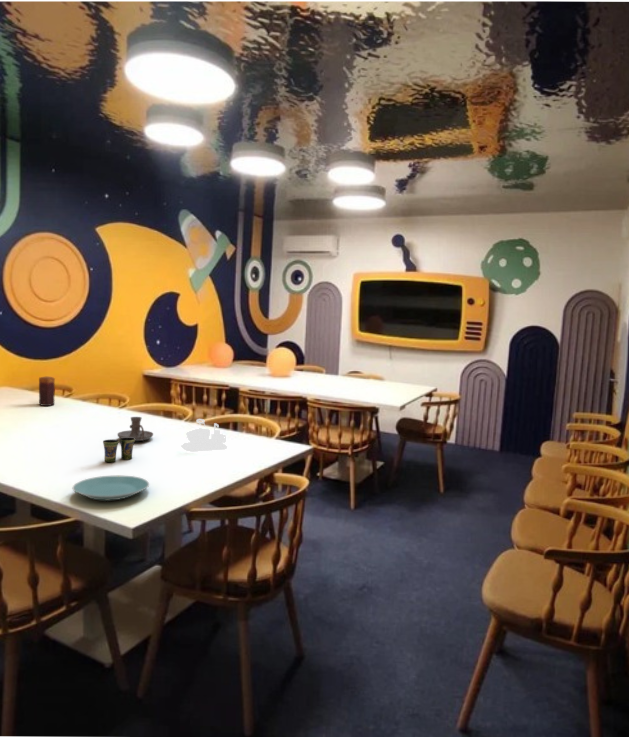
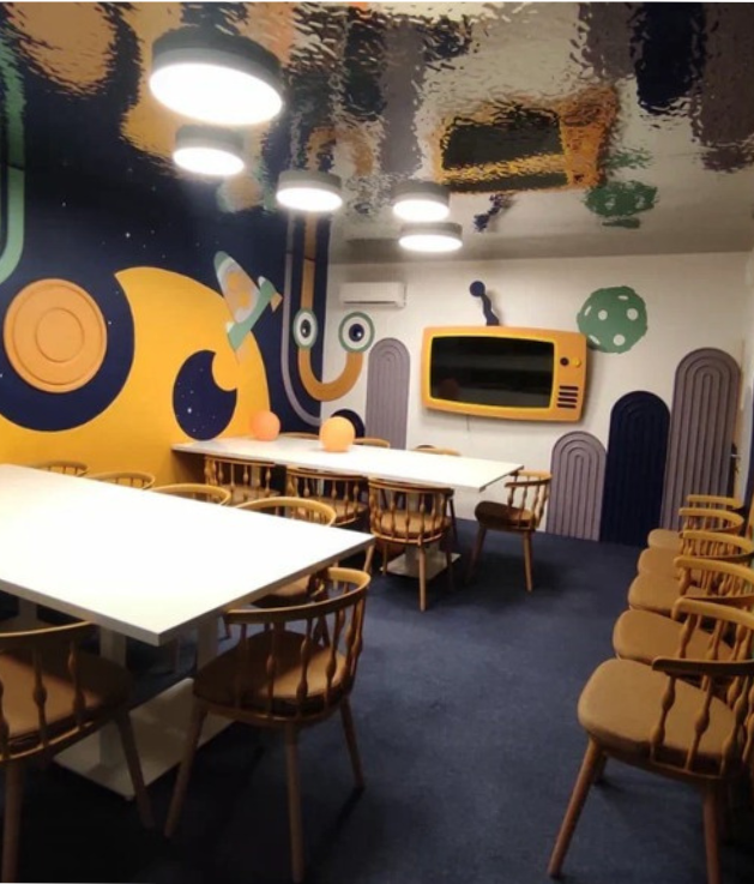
- cup (116, 449)
- teapot (206, 430)
- plate (111, 488)
- candle holder (136, 429)
- candle (46, 391)
